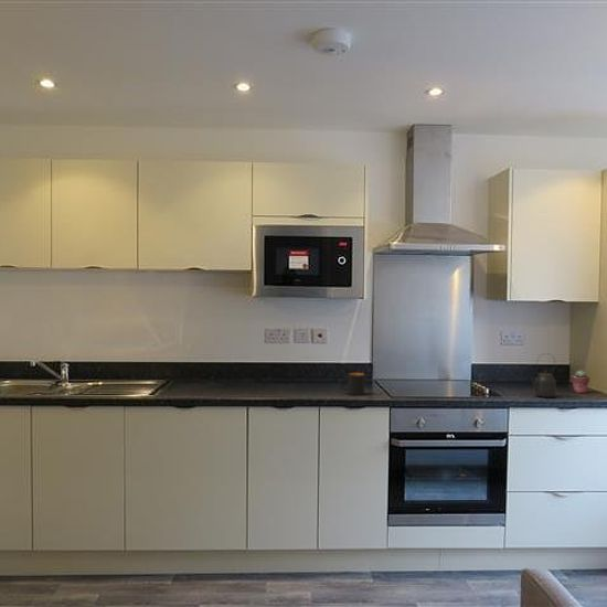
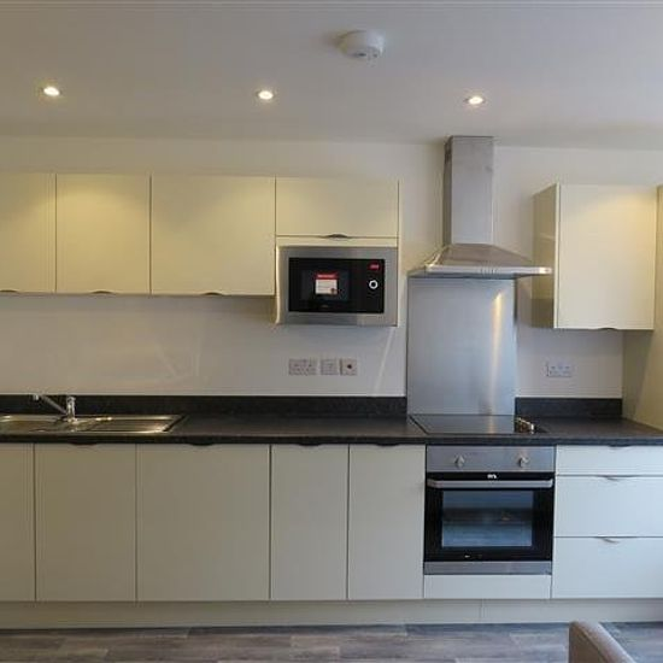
- kettle (542, 374)
- mug (352, 383)
- potted succulent (579, 381)
